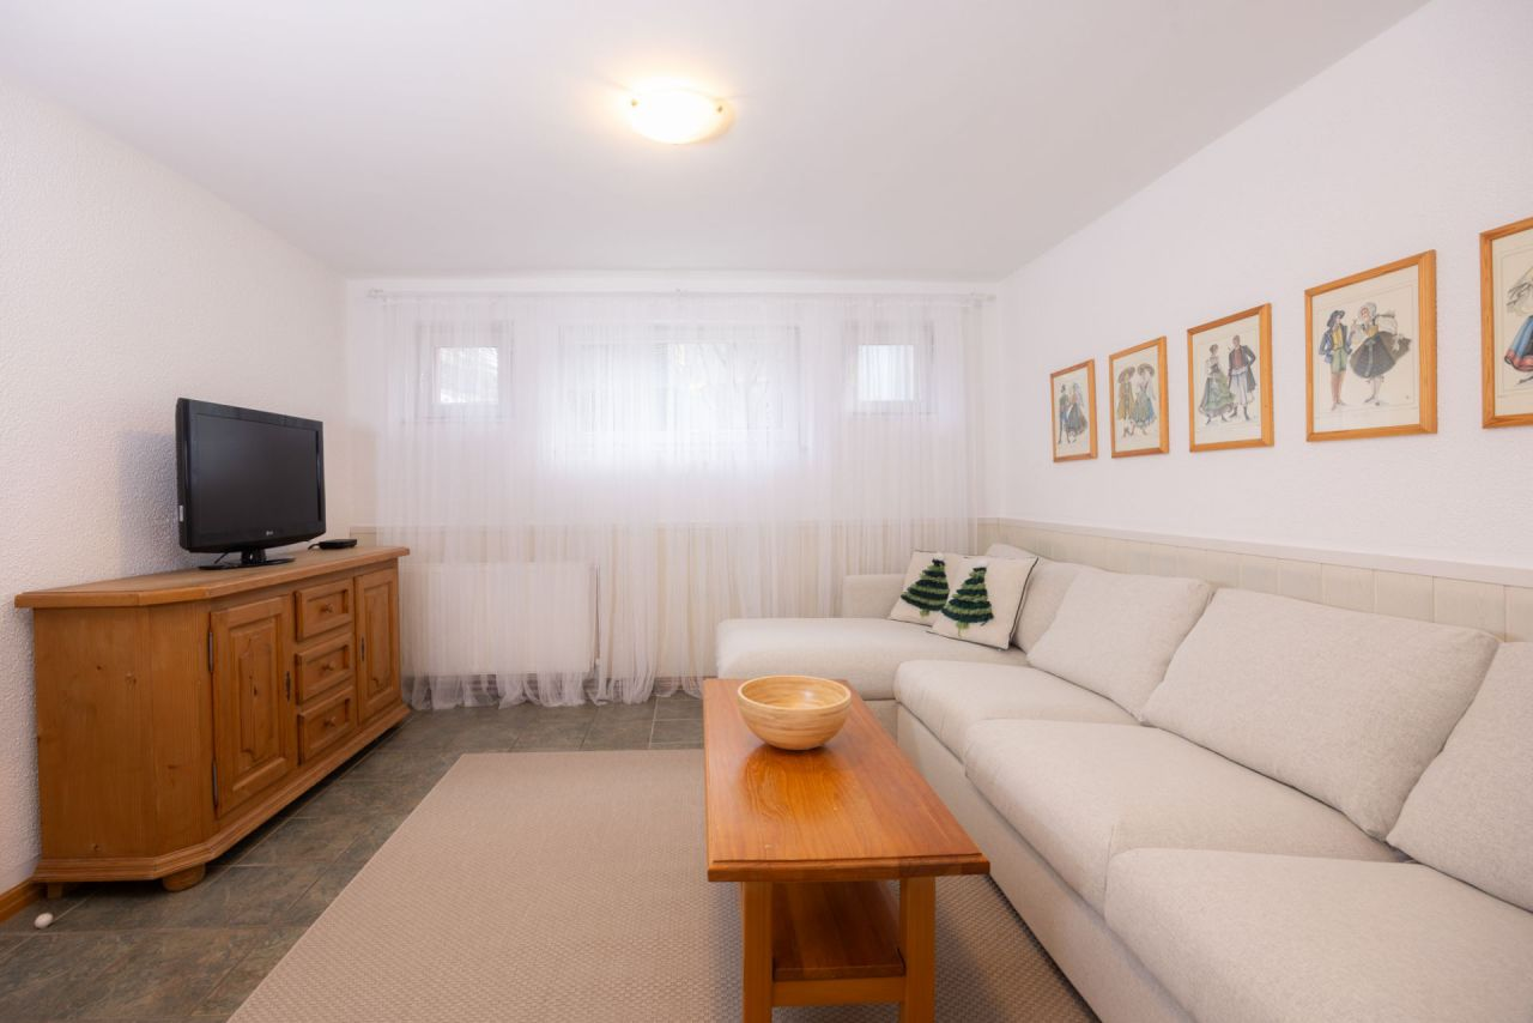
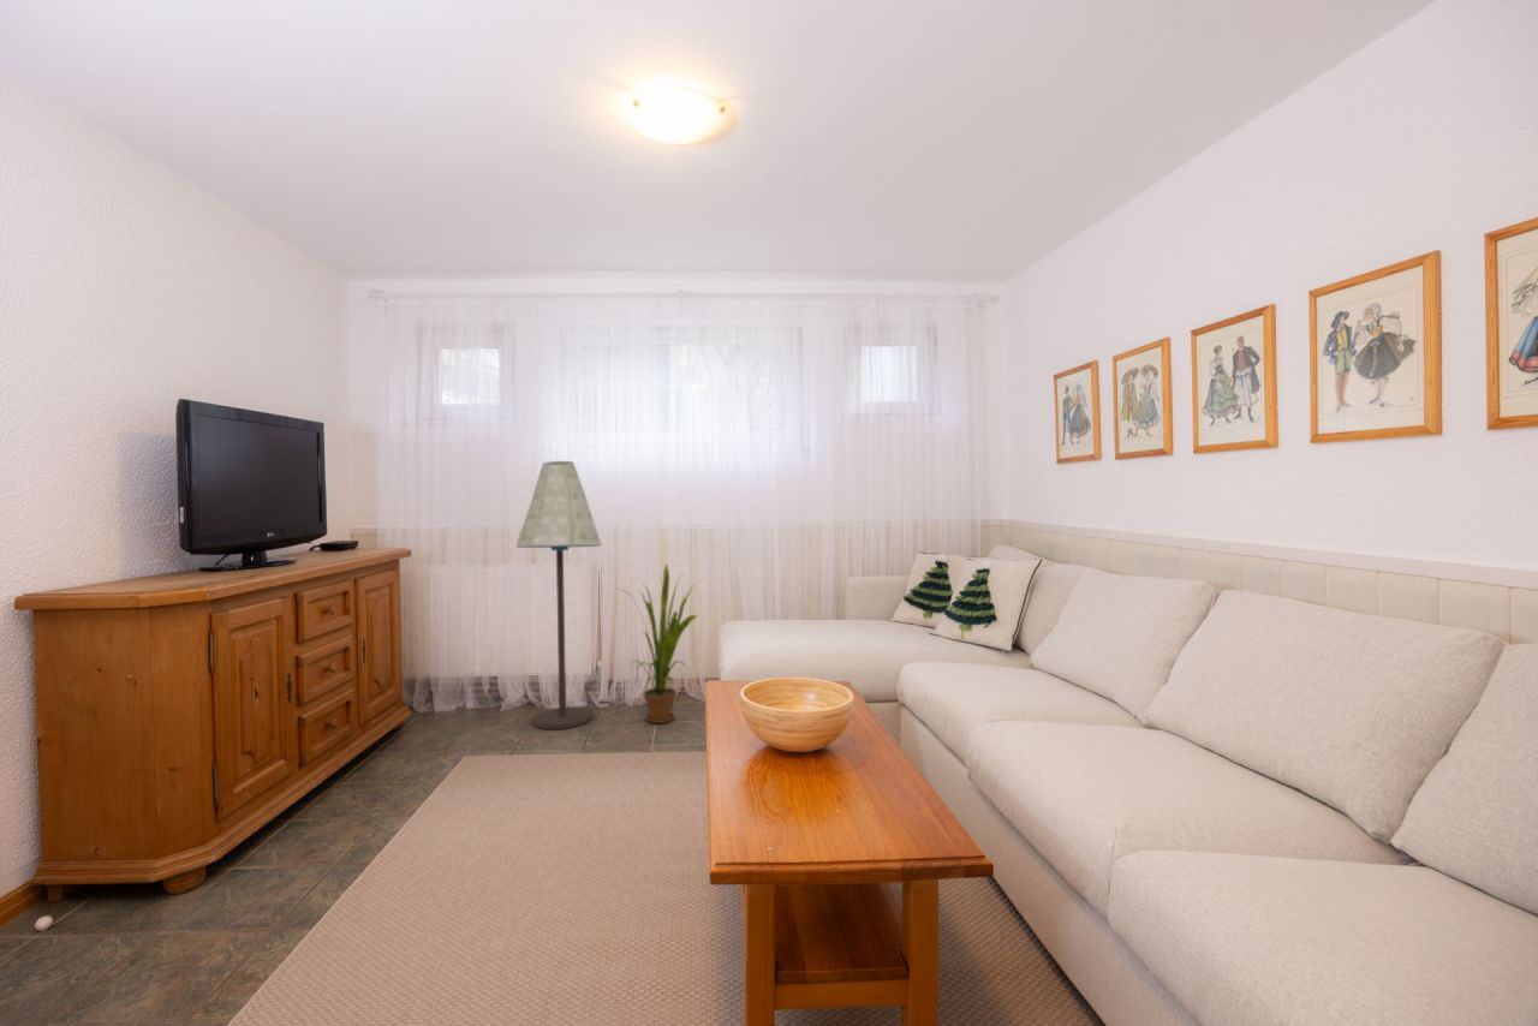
+ house plant (656, 642)
+ floor lamp (560, 590)
